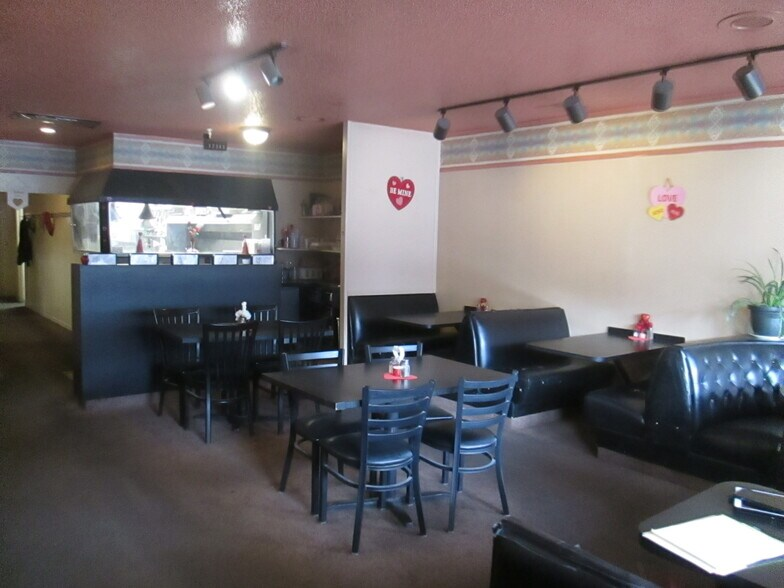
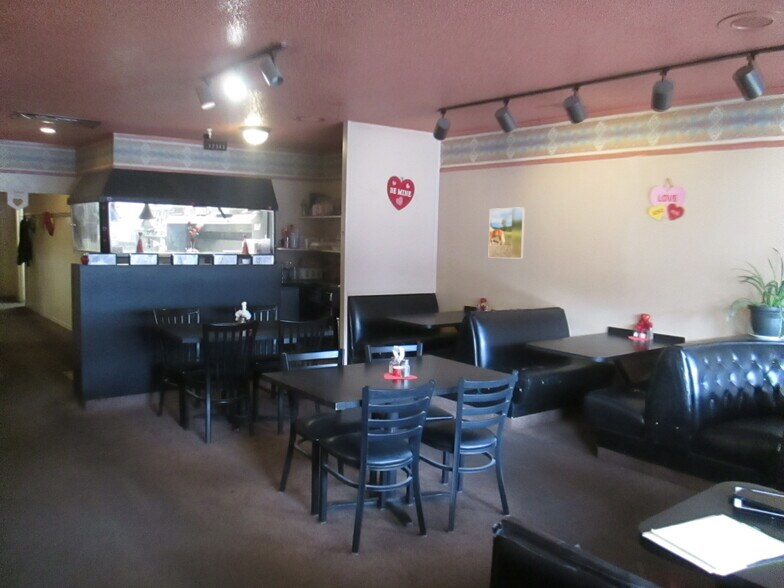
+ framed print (506, 233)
